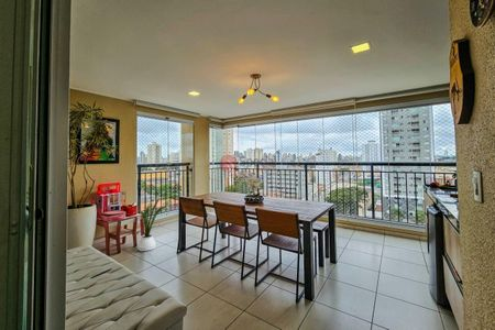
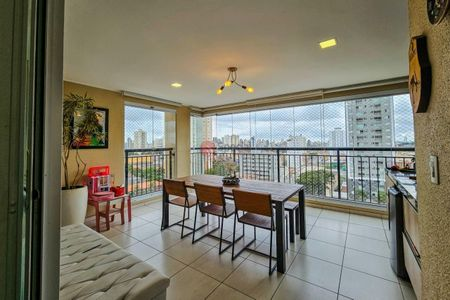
- house plant (148, 223)
